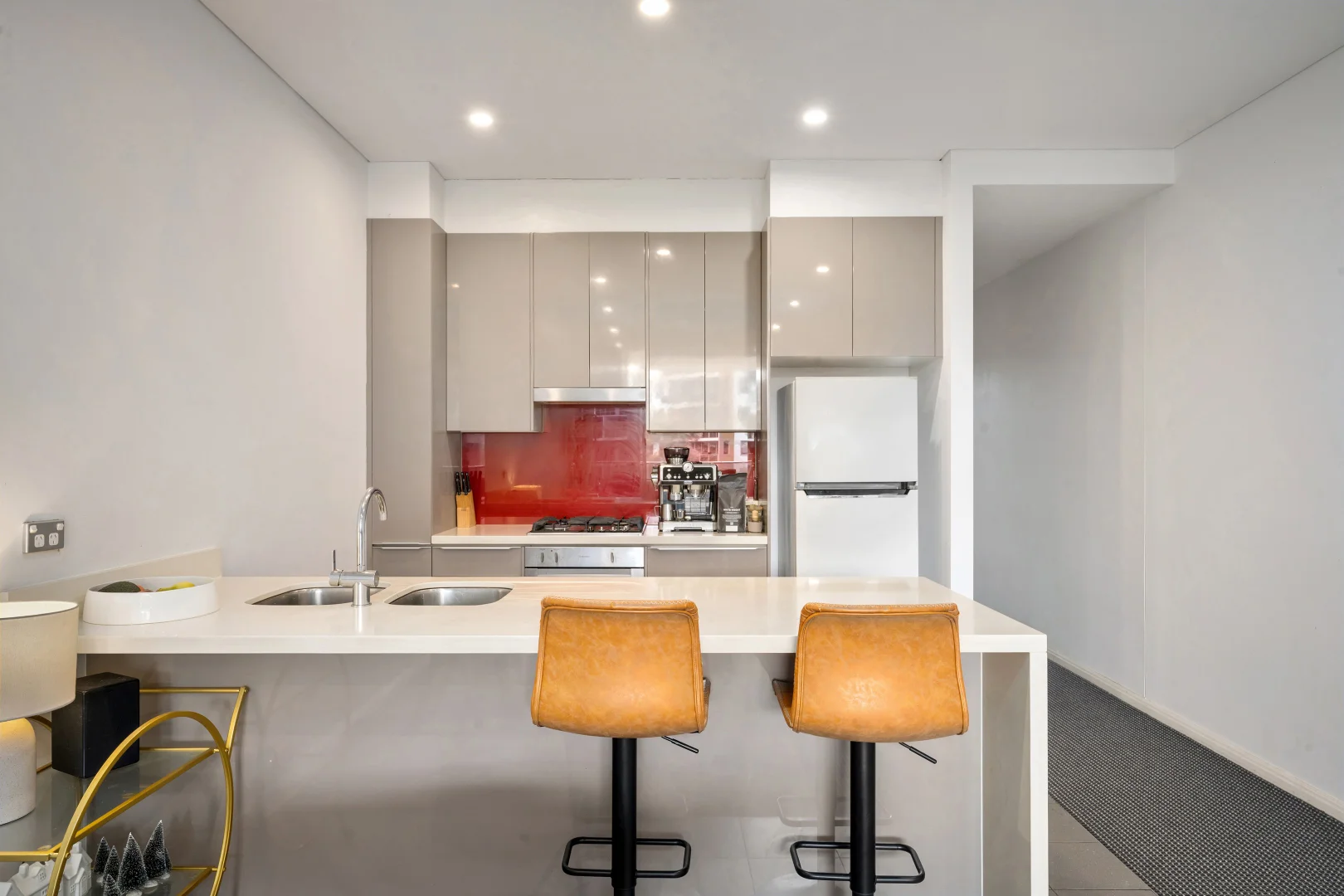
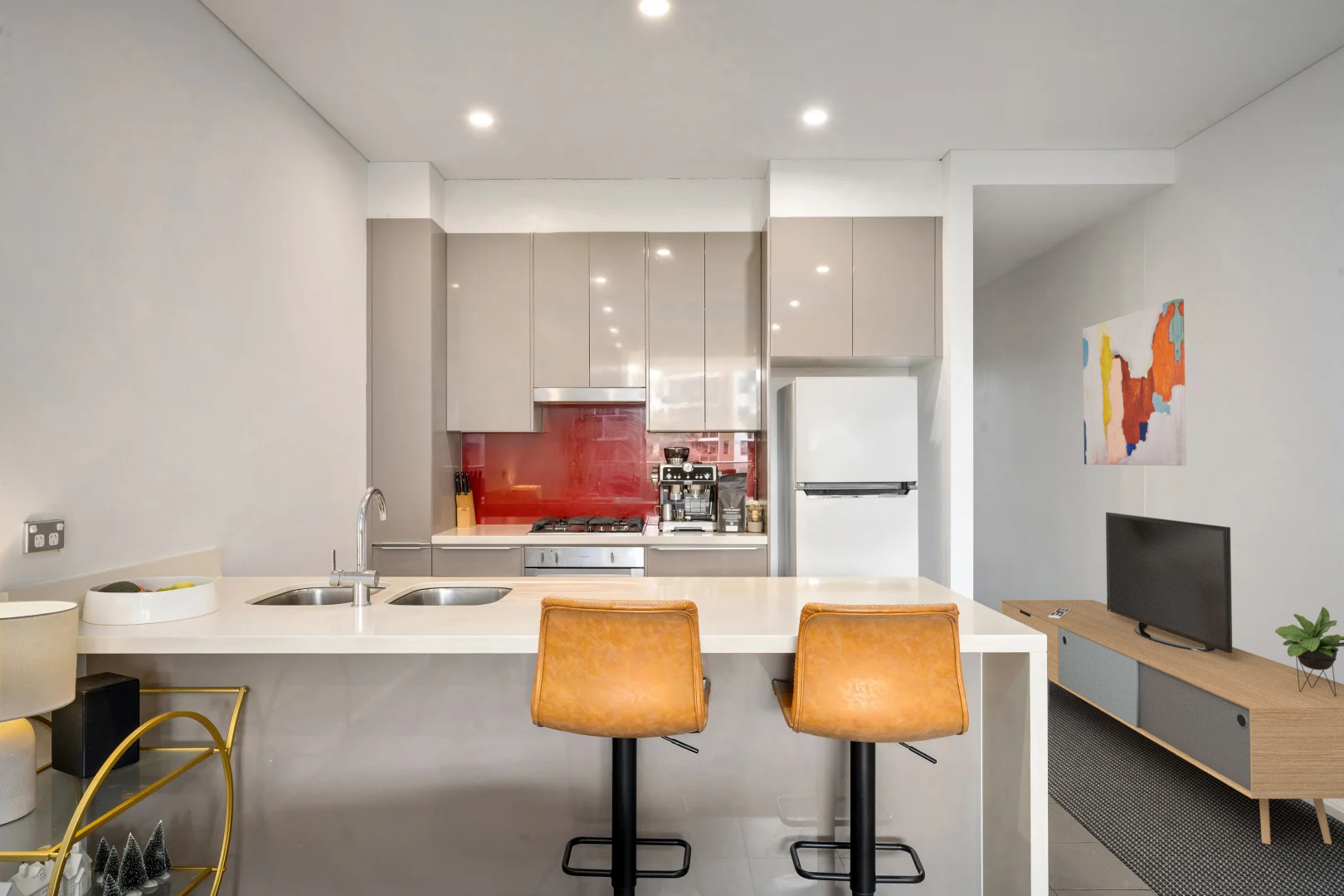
+ wall art (1128, 390)
+ media console (1153, 635)
